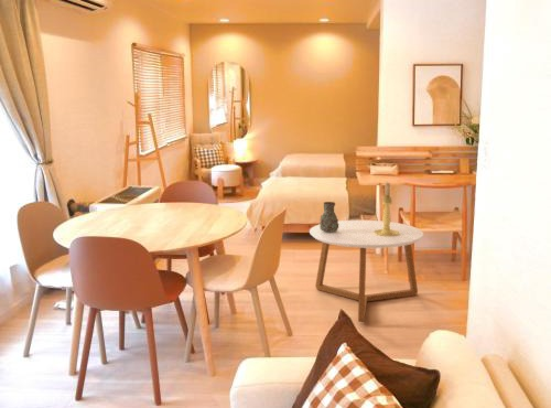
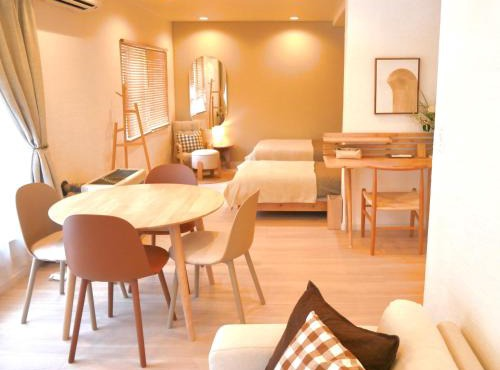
- decorative vase (328, 216)
- coffee table (365, 267)
- candle holder (387, 207)
